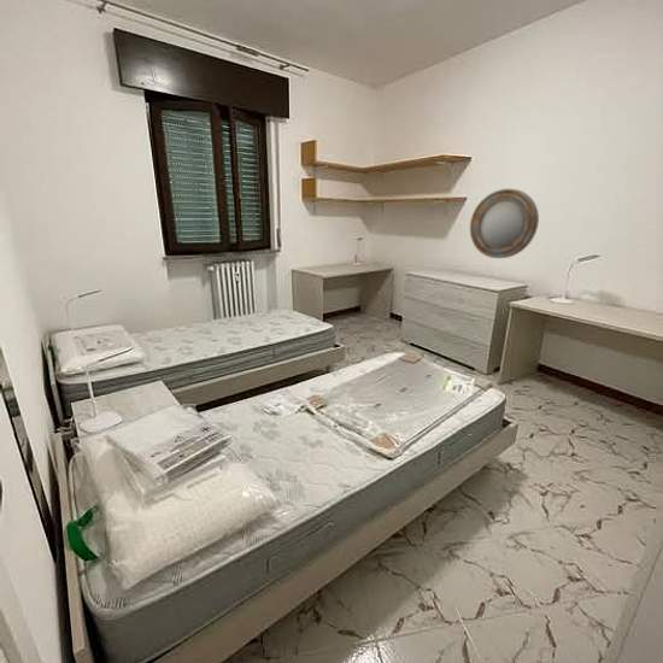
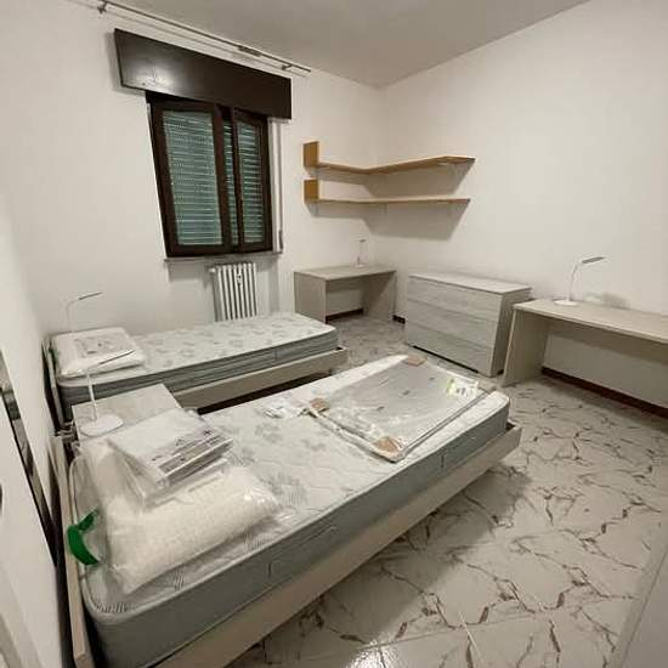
- home mirror (501, 224)
